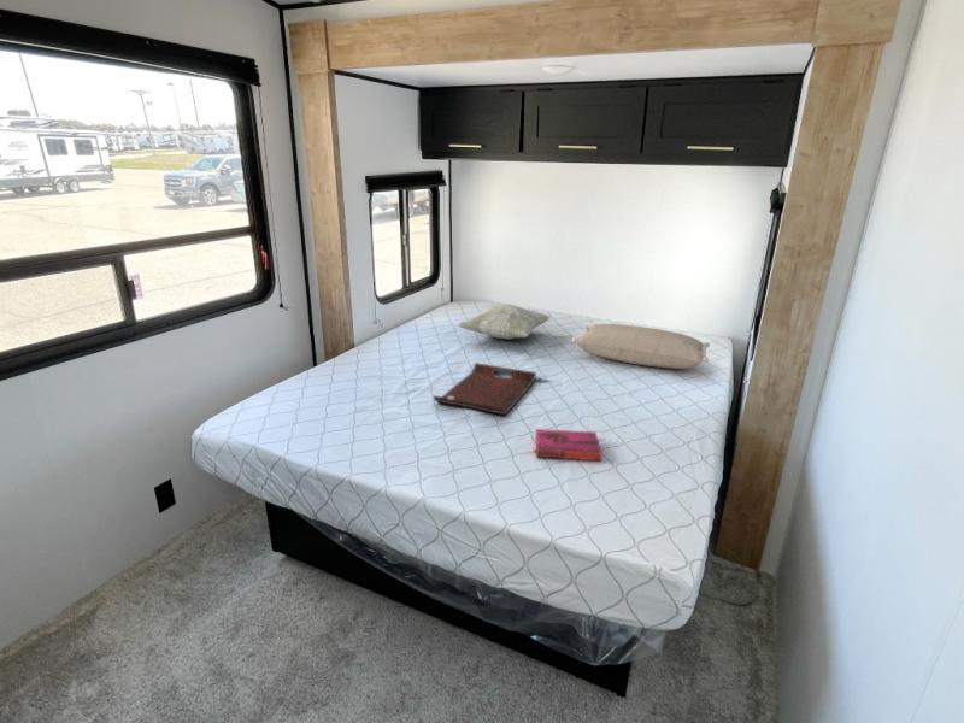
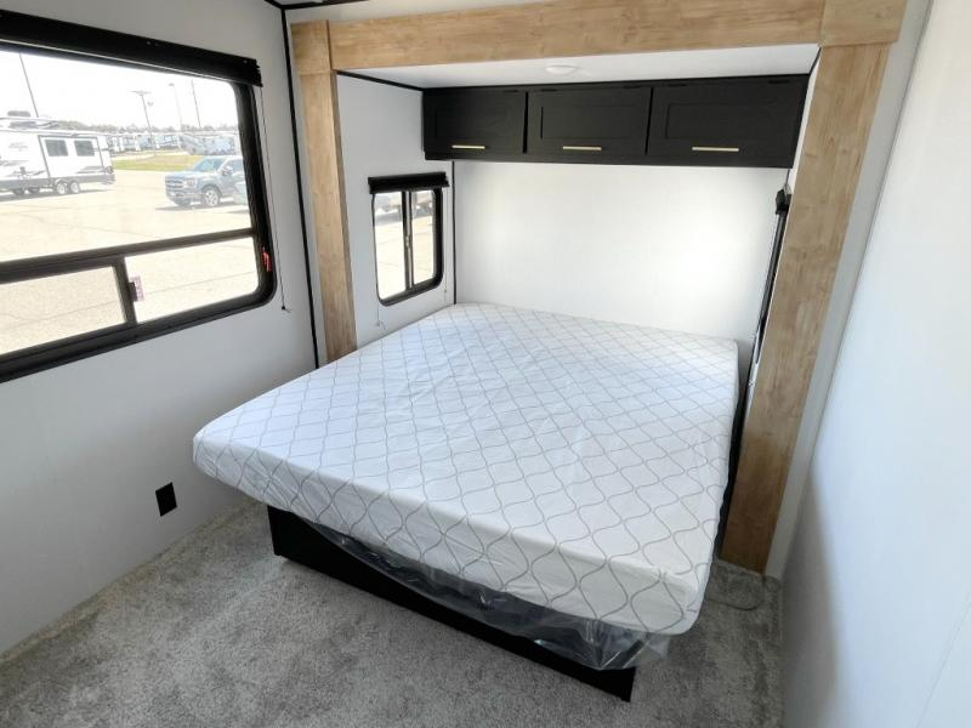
- decorative pillow (505, 321)
- serving tray (487, 387)
- hardback book (566, 443)
- pillow (640, 343)
